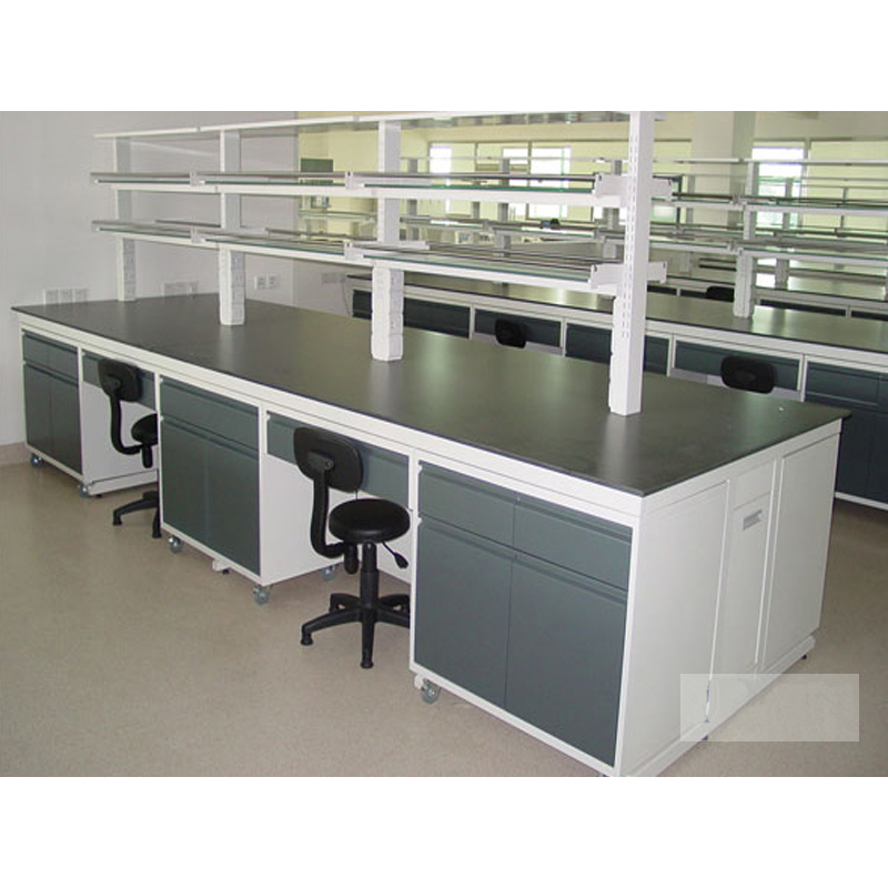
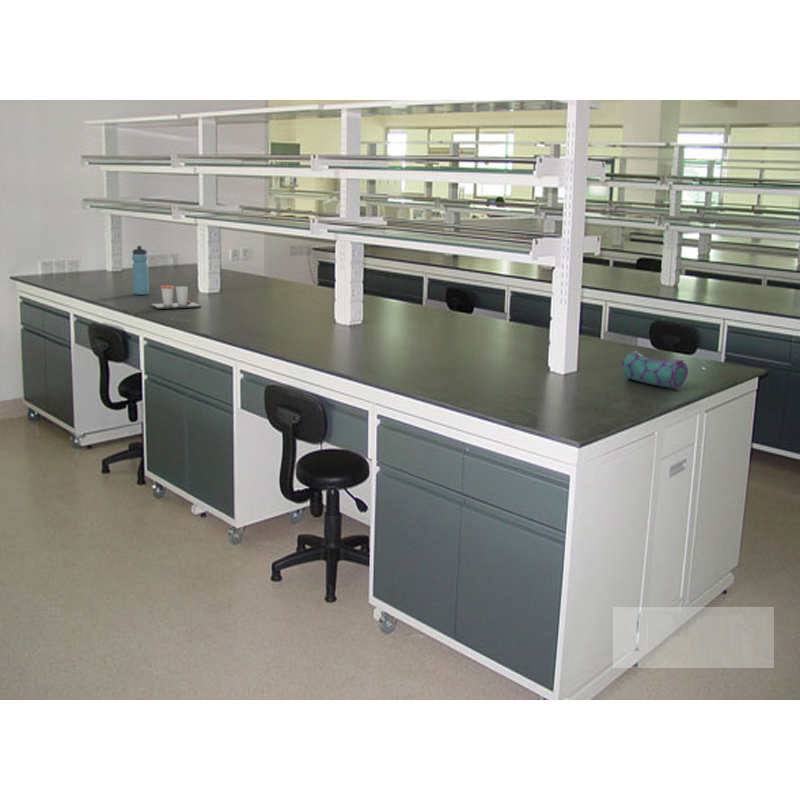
+ cup (177, 295)
+ pencil case (653, 369)
+ water bottle (140, 270)
